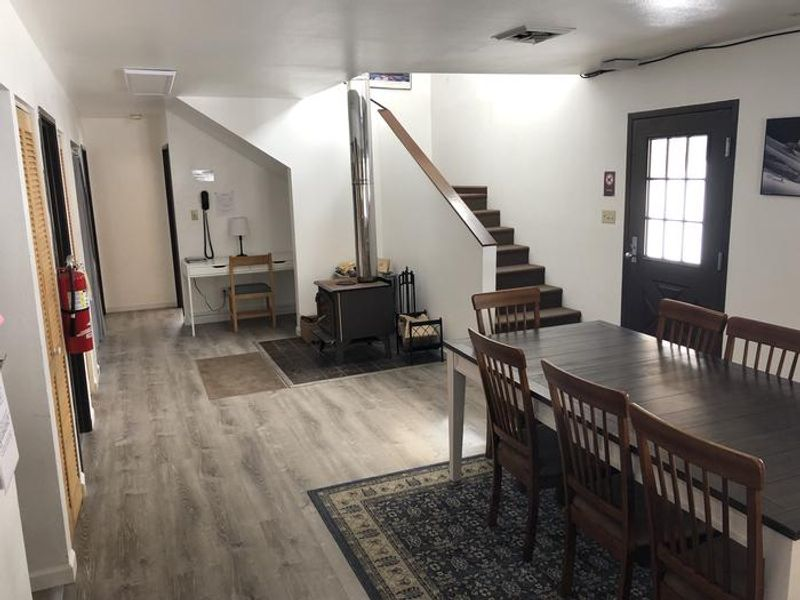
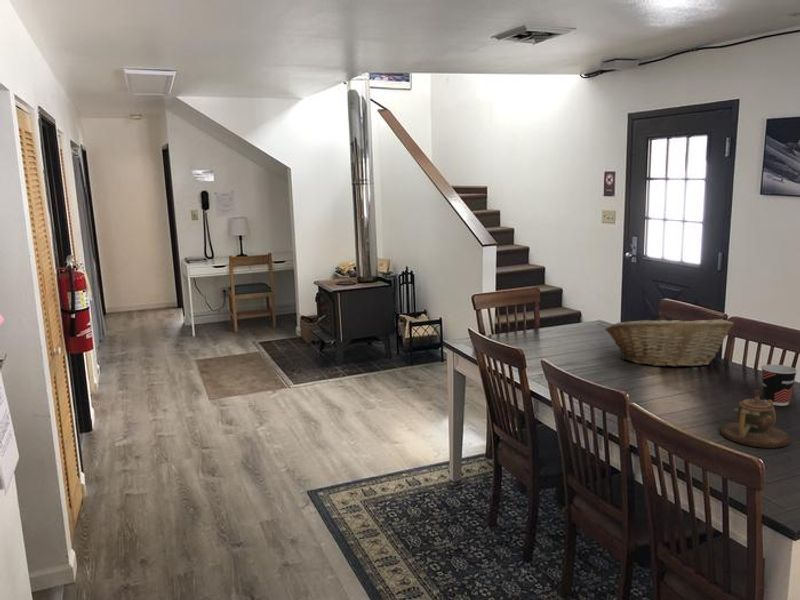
+ cup (777, 385)
+ fruit basket (667, 336)
+ teapot (756, 413)
